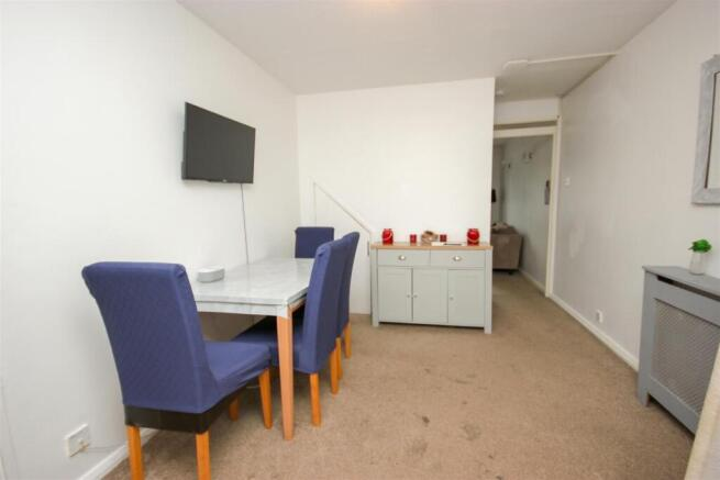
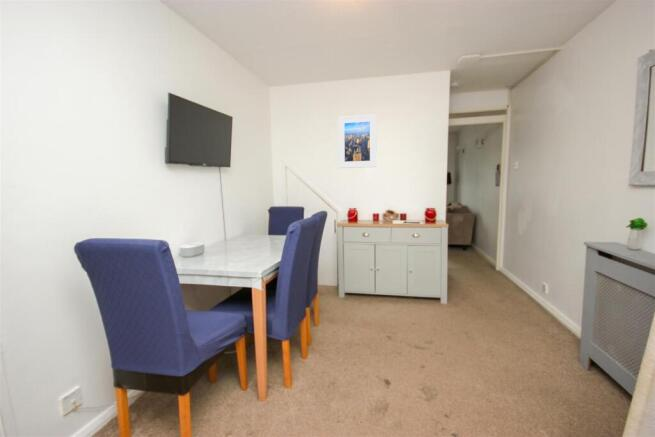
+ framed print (357, 141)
